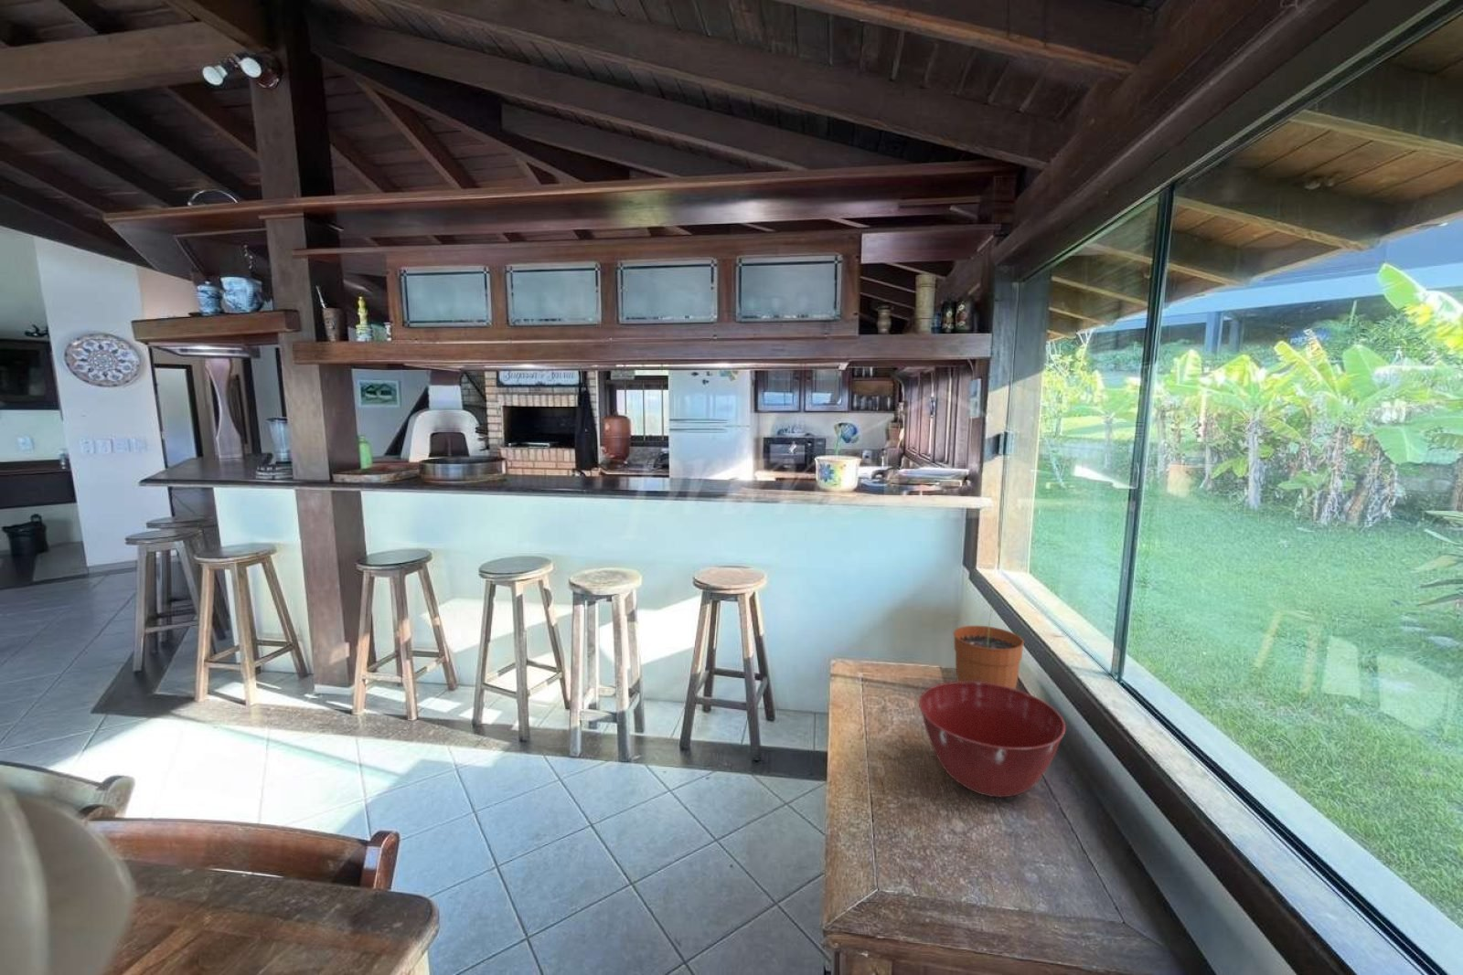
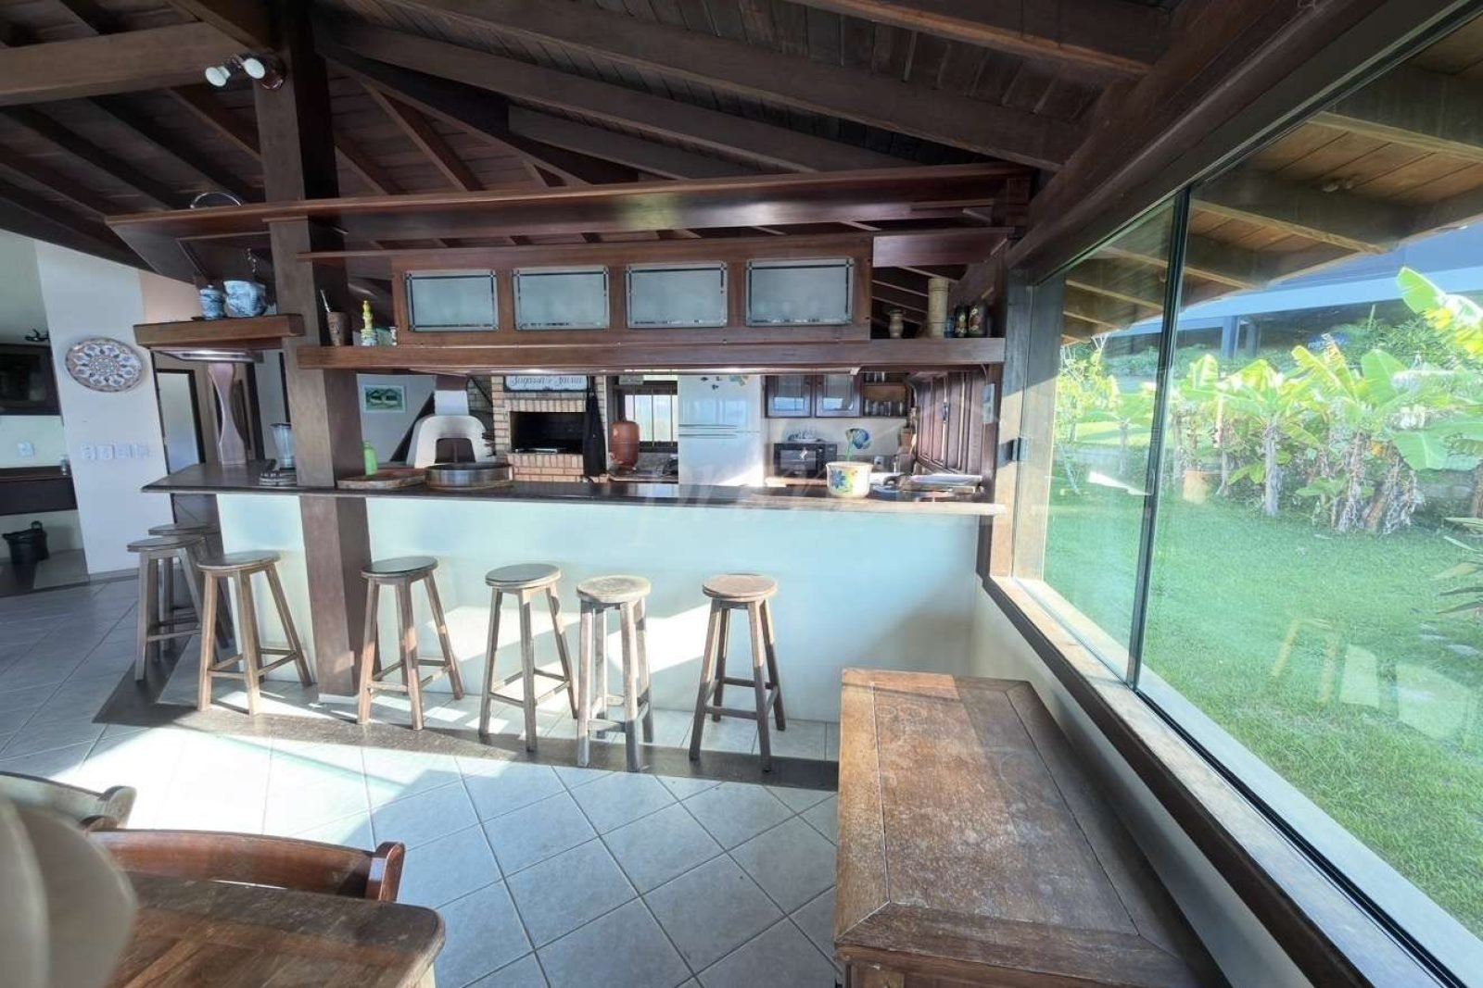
- mixing bowl (986, 744)
- plant pot (986, 651)
